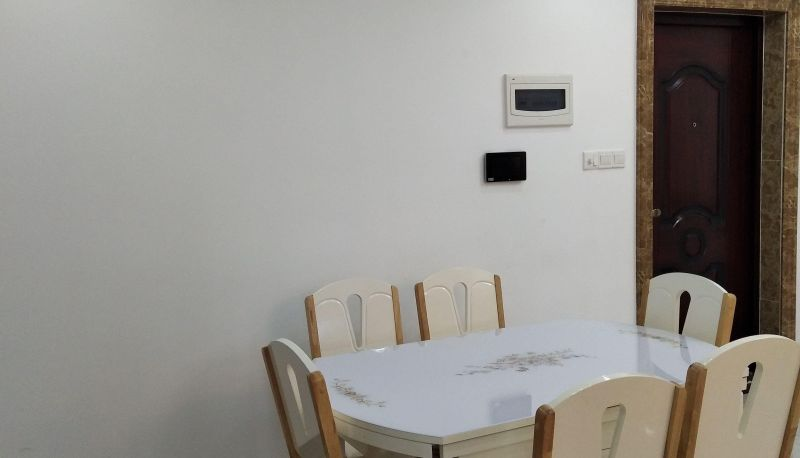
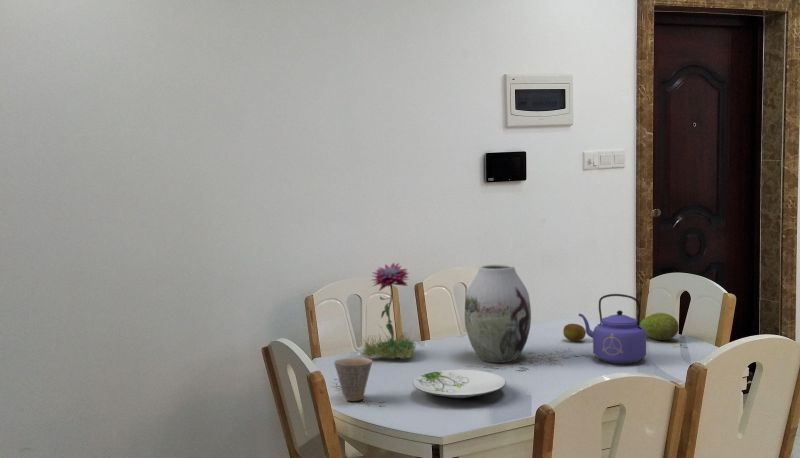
+ flower (389, 309)
+ plate (459, 387)
+ vase (497, 312)
+ fruit (574, 332)
+ kettle (611, 325)
+ fruit (657, 325)
+ cup (353, 379)
